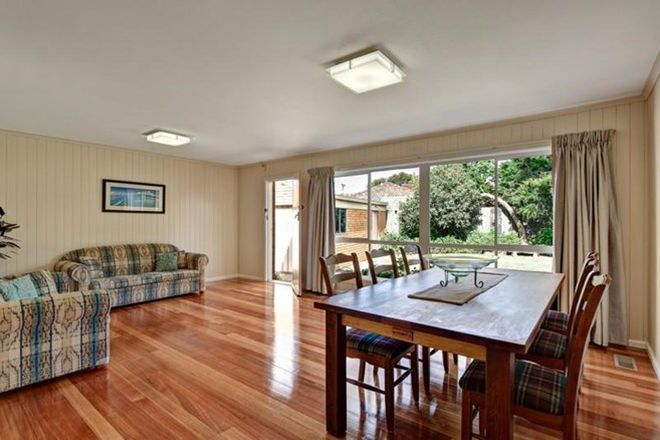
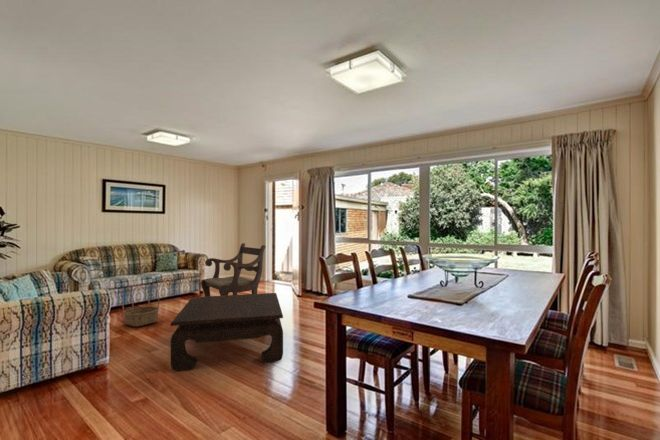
+ armchair (233, 281)
+ basket (142, 306)
+ coffee table (232, 326)
